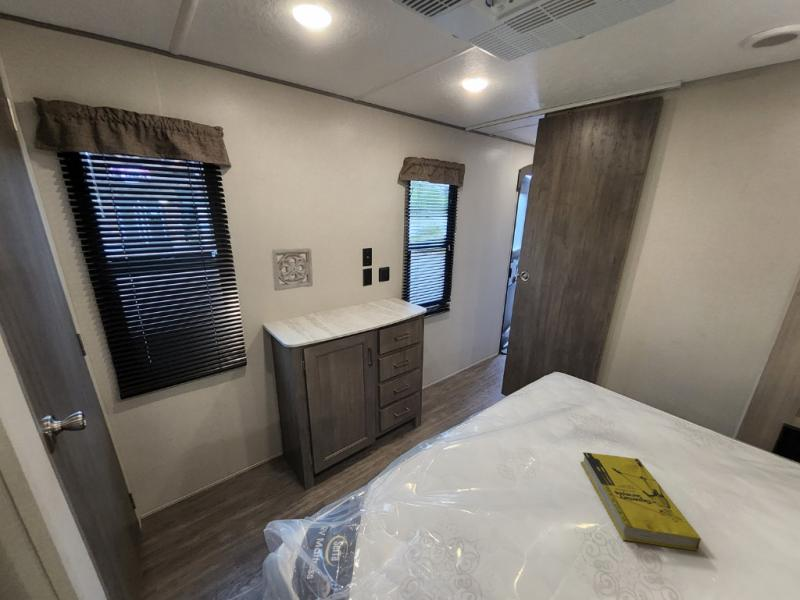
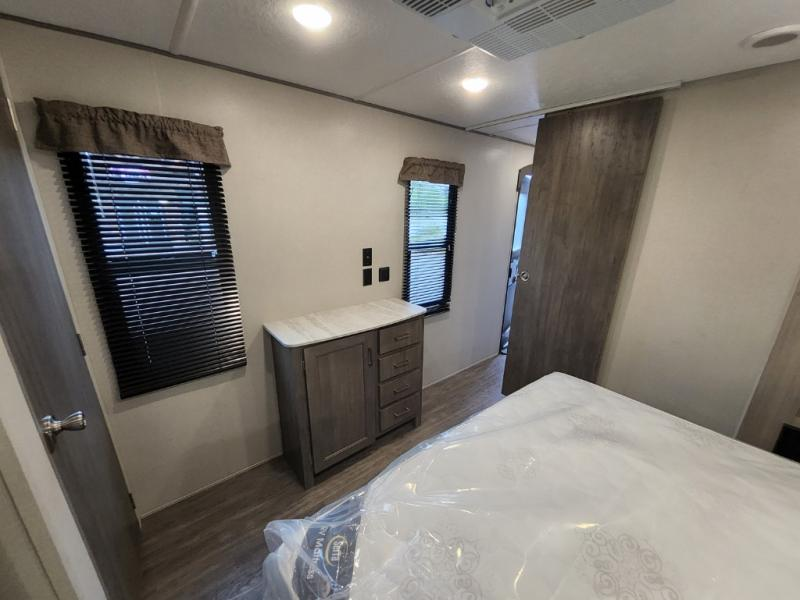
- wall ornament (292, 269)
- book (632, 493)
